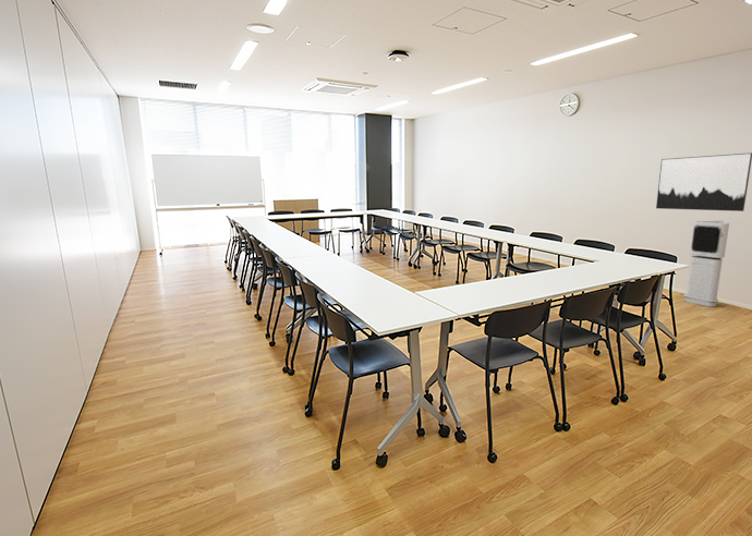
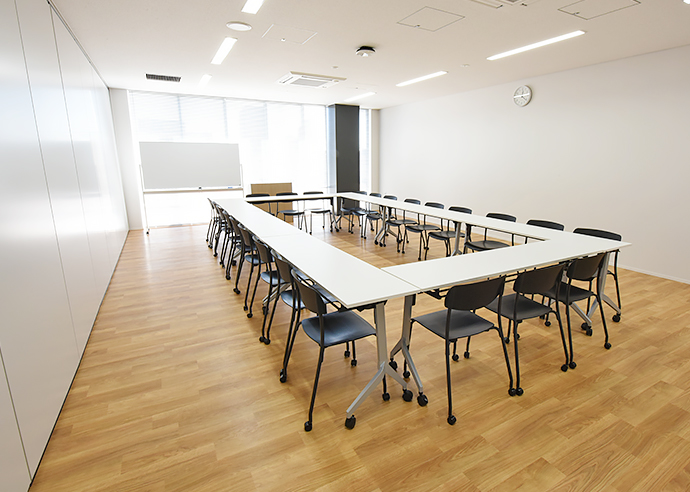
- wall art (700, 183)
- air purifier (709, 263)
